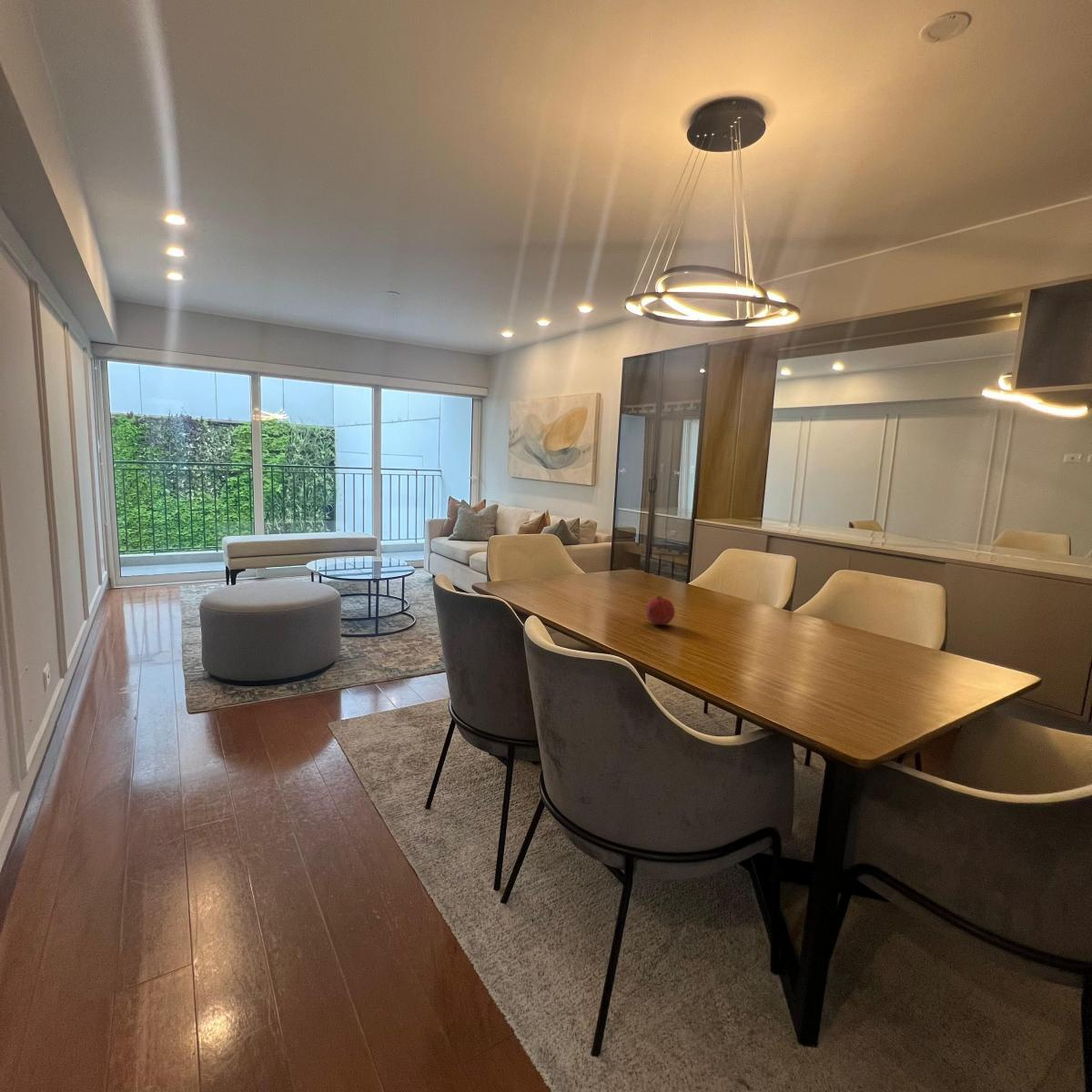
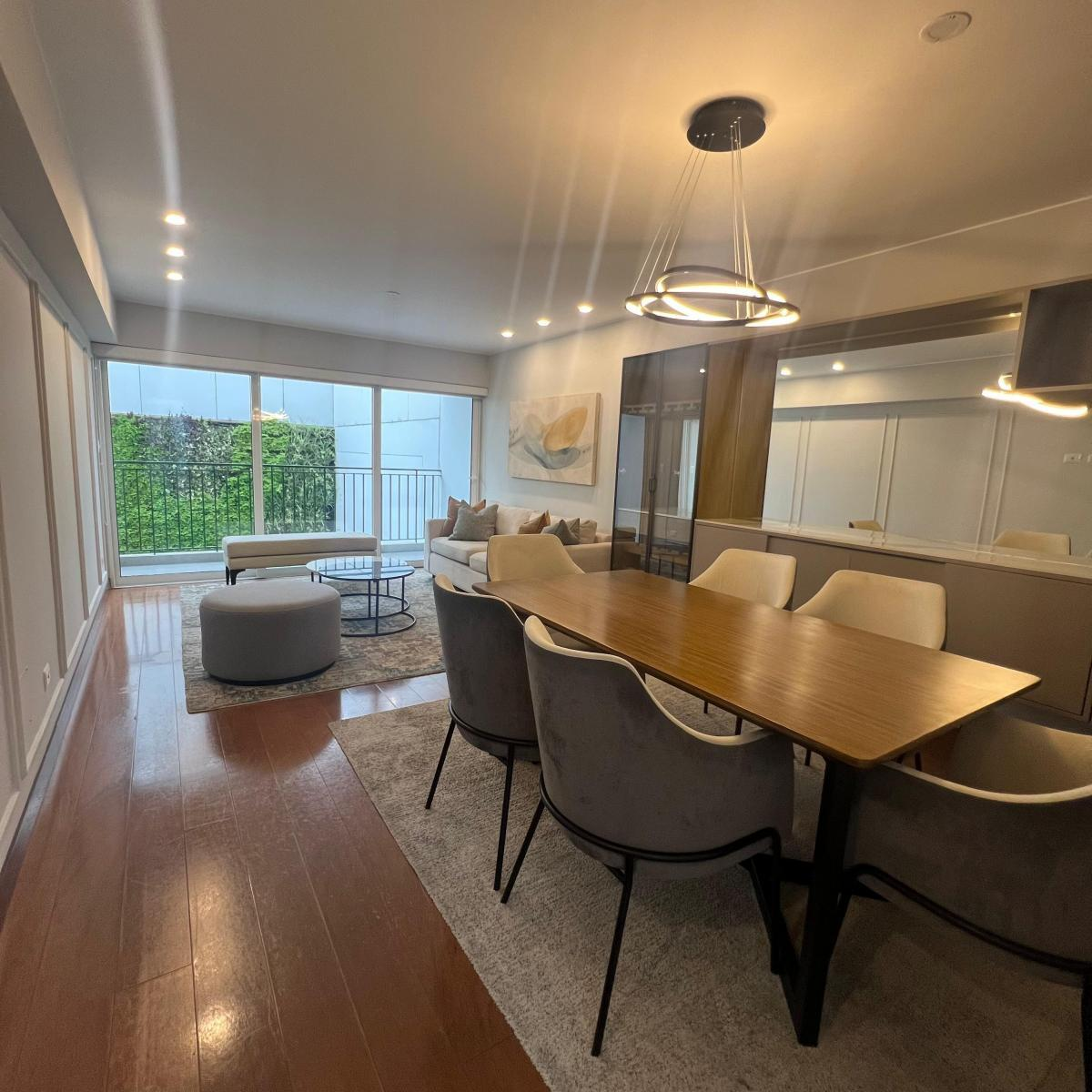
- fruit (659, 610)
